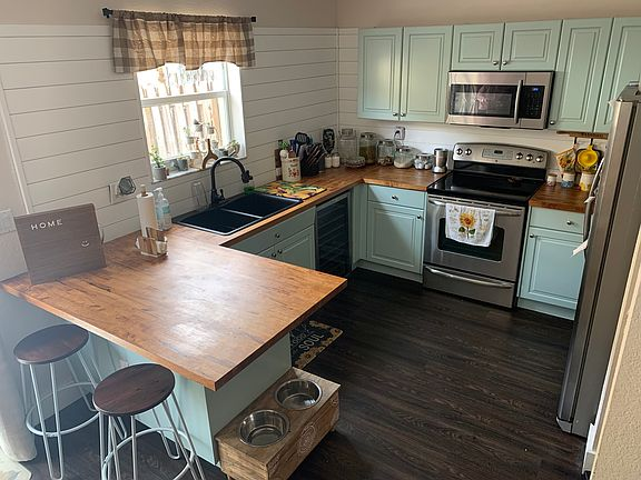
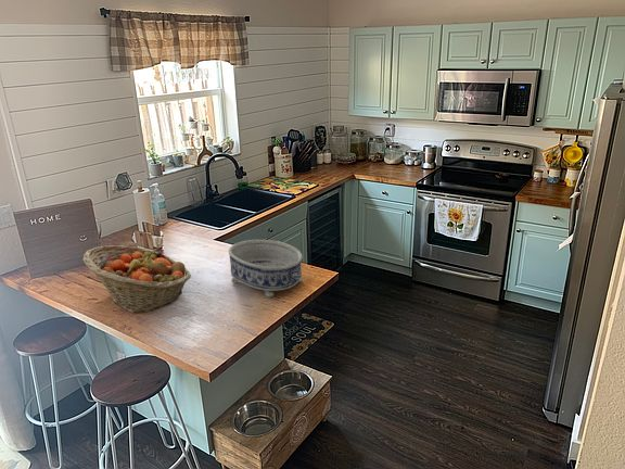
+ decorative bowl (265, 266)
+ fruit basket (139, 272)
